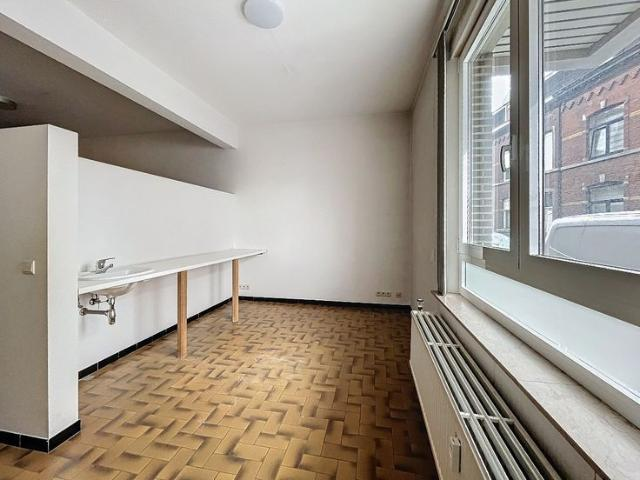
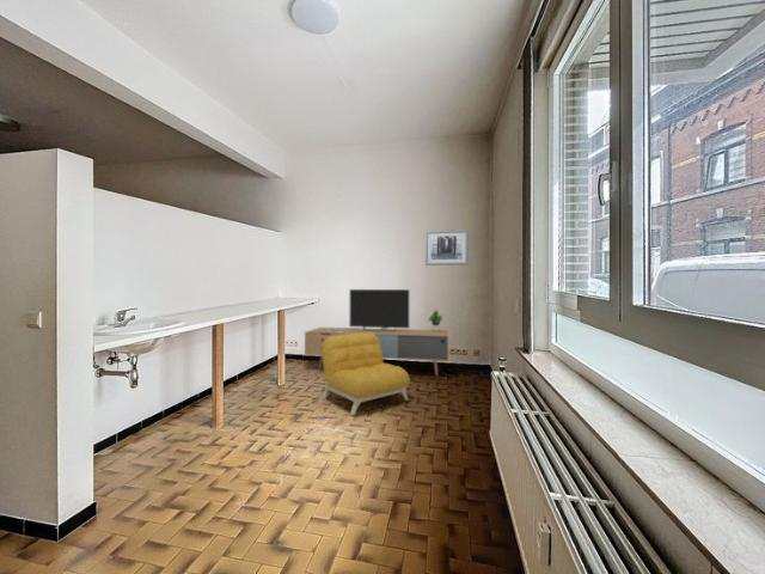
+ armchair (365, 367)
+ wall art (446, 248)
+ media console (378, 329)
